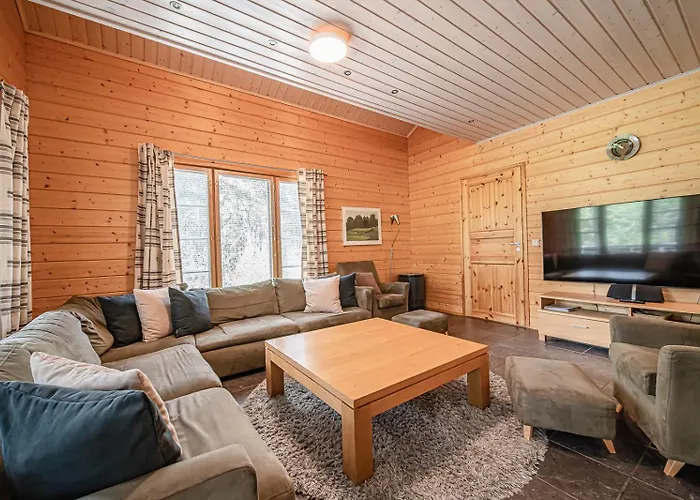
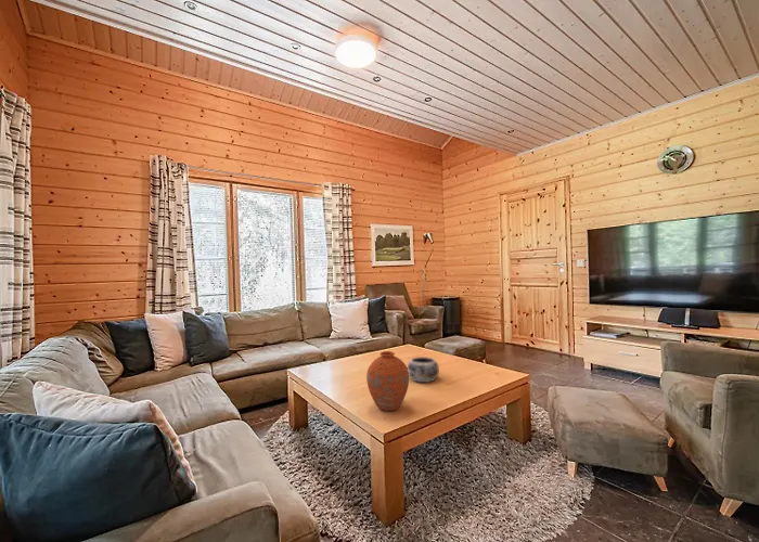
+ vase (387, 379)
+ decorative bowl (423, 369)
